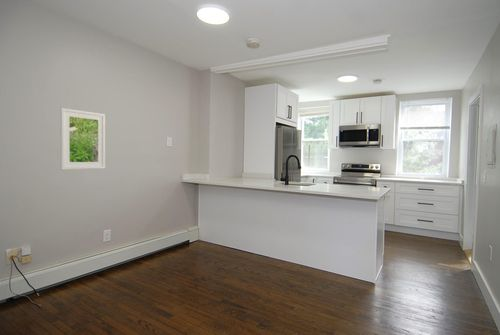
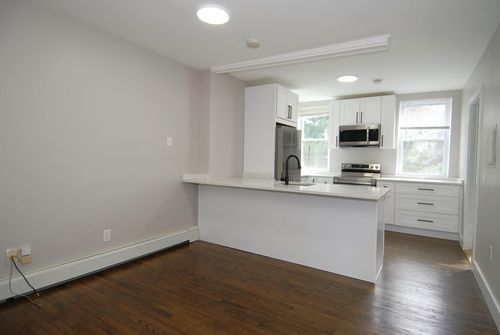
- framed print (84, 140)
